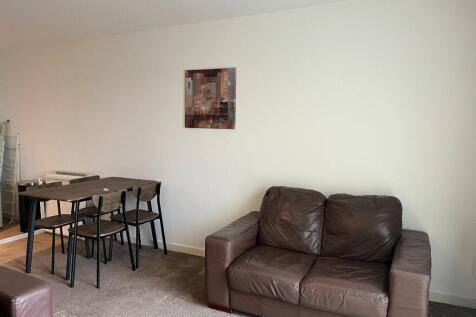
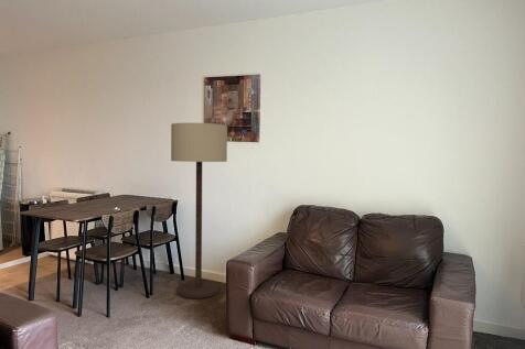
+ floor lamp (199, 208)
